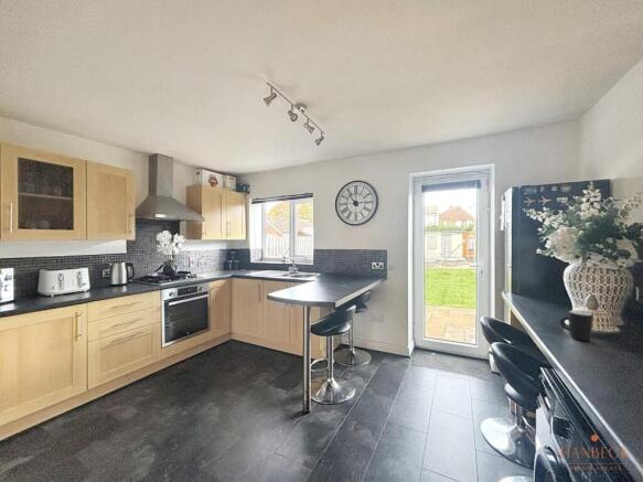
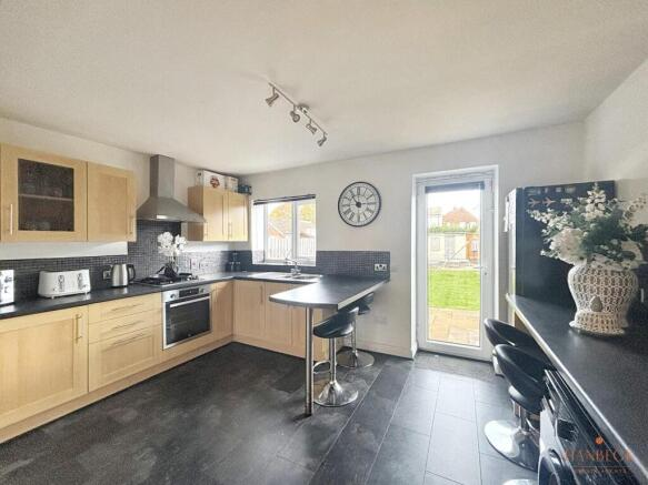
- mug (576, 324)
